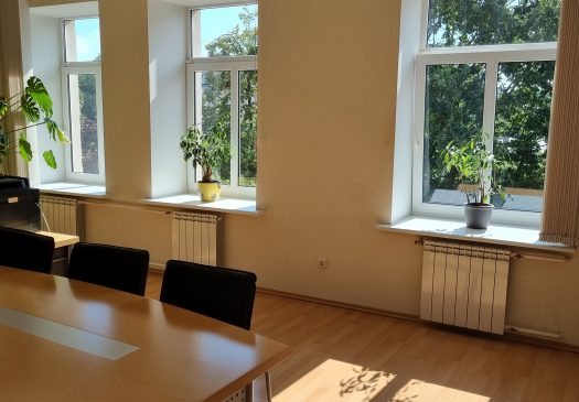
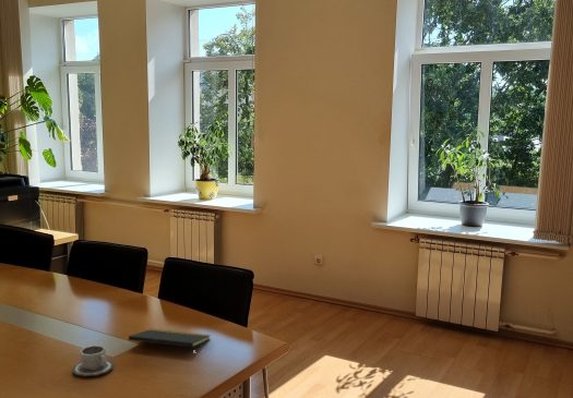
+ notepad (170, 337)
+ cup (93, 359)
